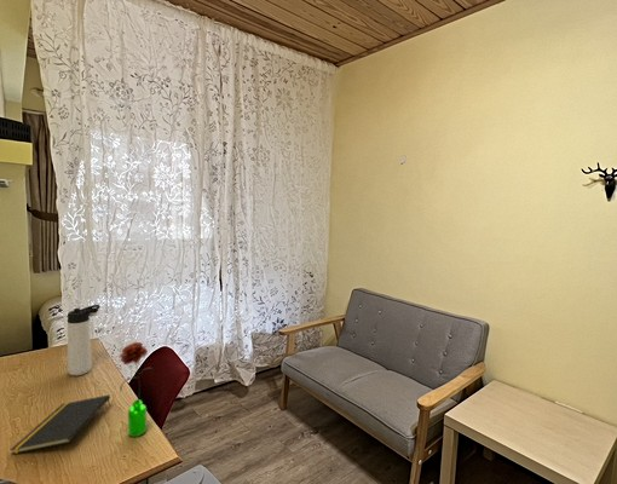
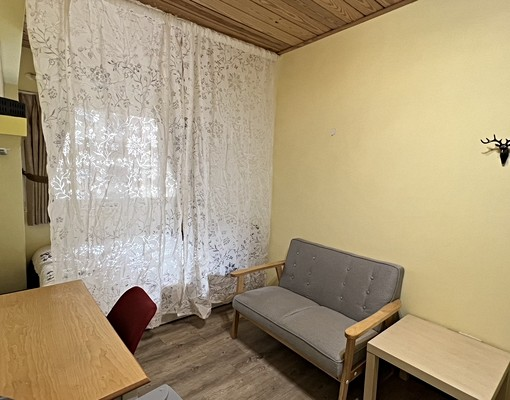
- notepad (65, 421)
- thermos bottle (83, 339)
- flower (139, 387)
